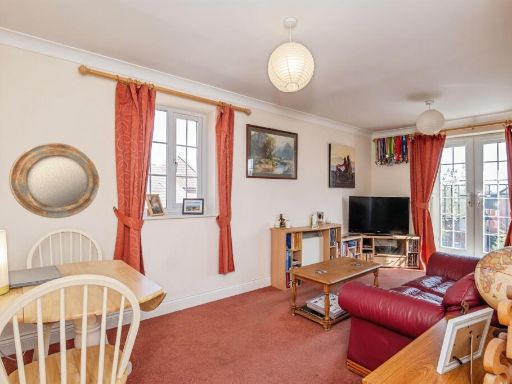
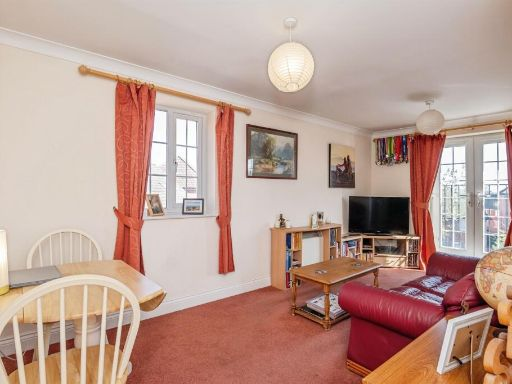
- home mirror (58, 180)
